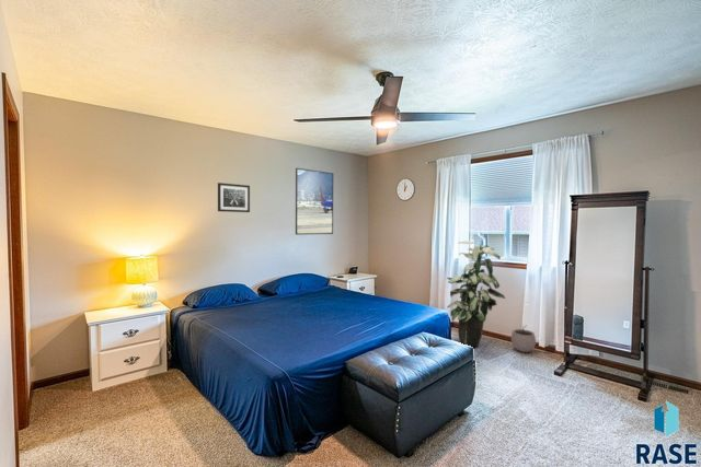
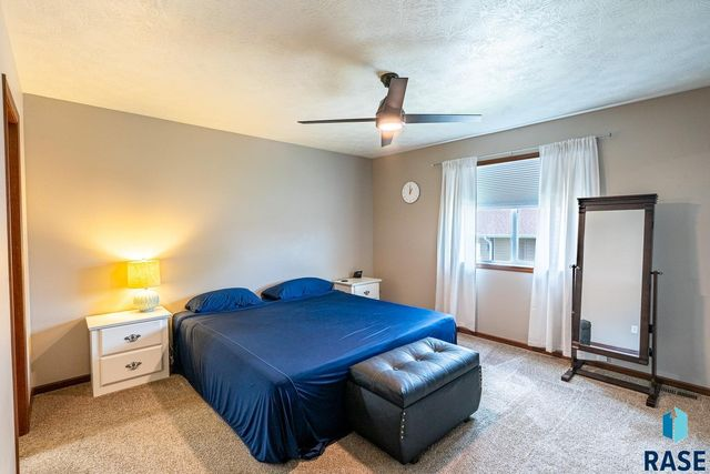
- wall art (233, 198)
- indoor plant (471, 292)
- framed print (314, 202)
- plant pot (522, 337)
